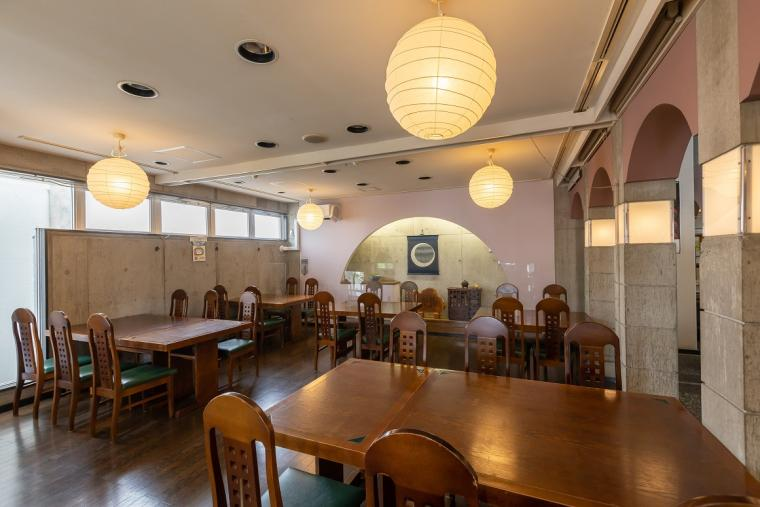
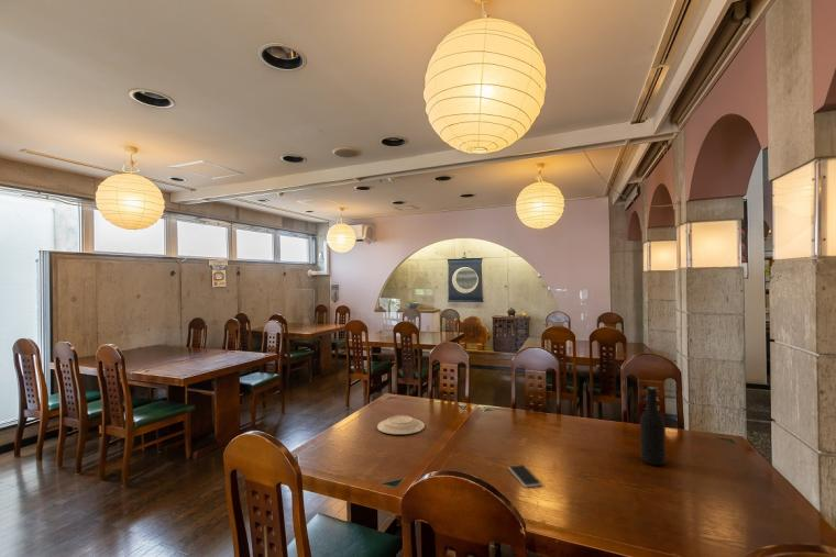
+ smartphone (524, 475)
+ plate (400, 422)
+ bottle (651, 424)
